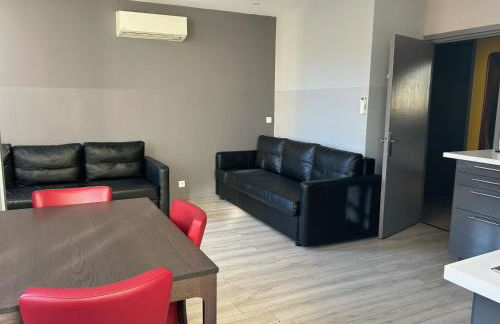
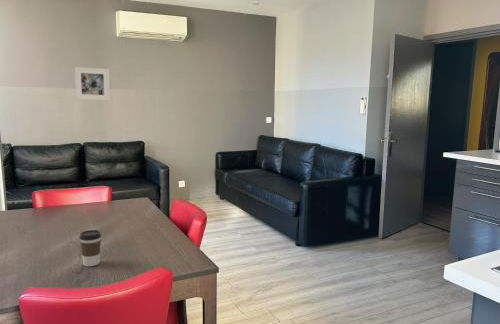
+ coffee cup (90, 248)
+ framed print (92, 84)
